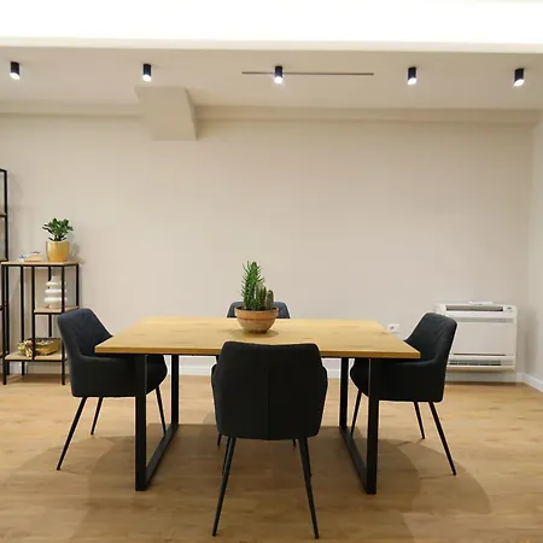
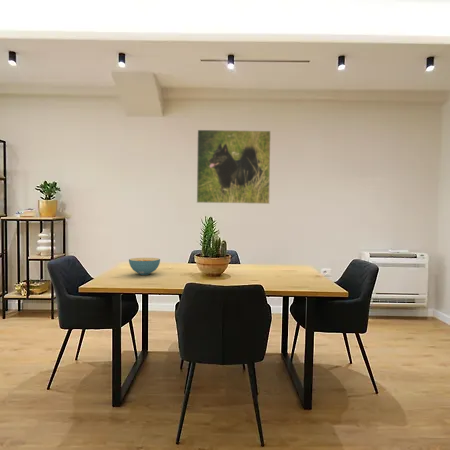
+ cereal bowl (144, 266)
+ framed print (233, 167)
